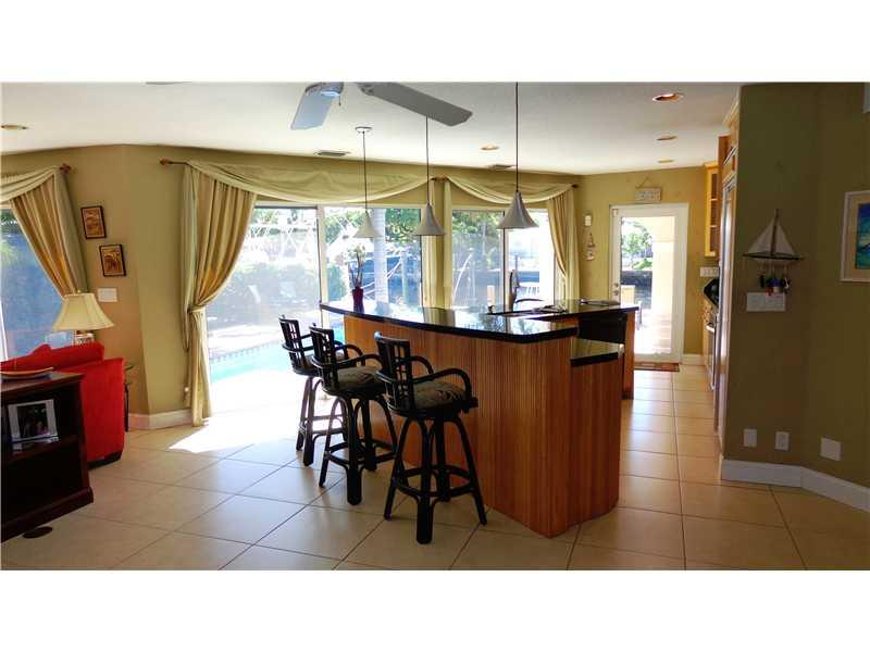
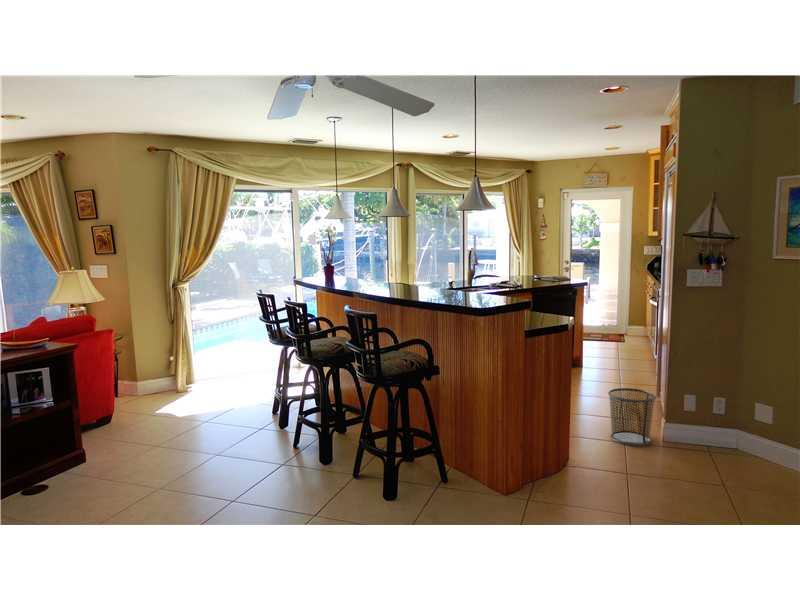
+ trash can (631, 416)
